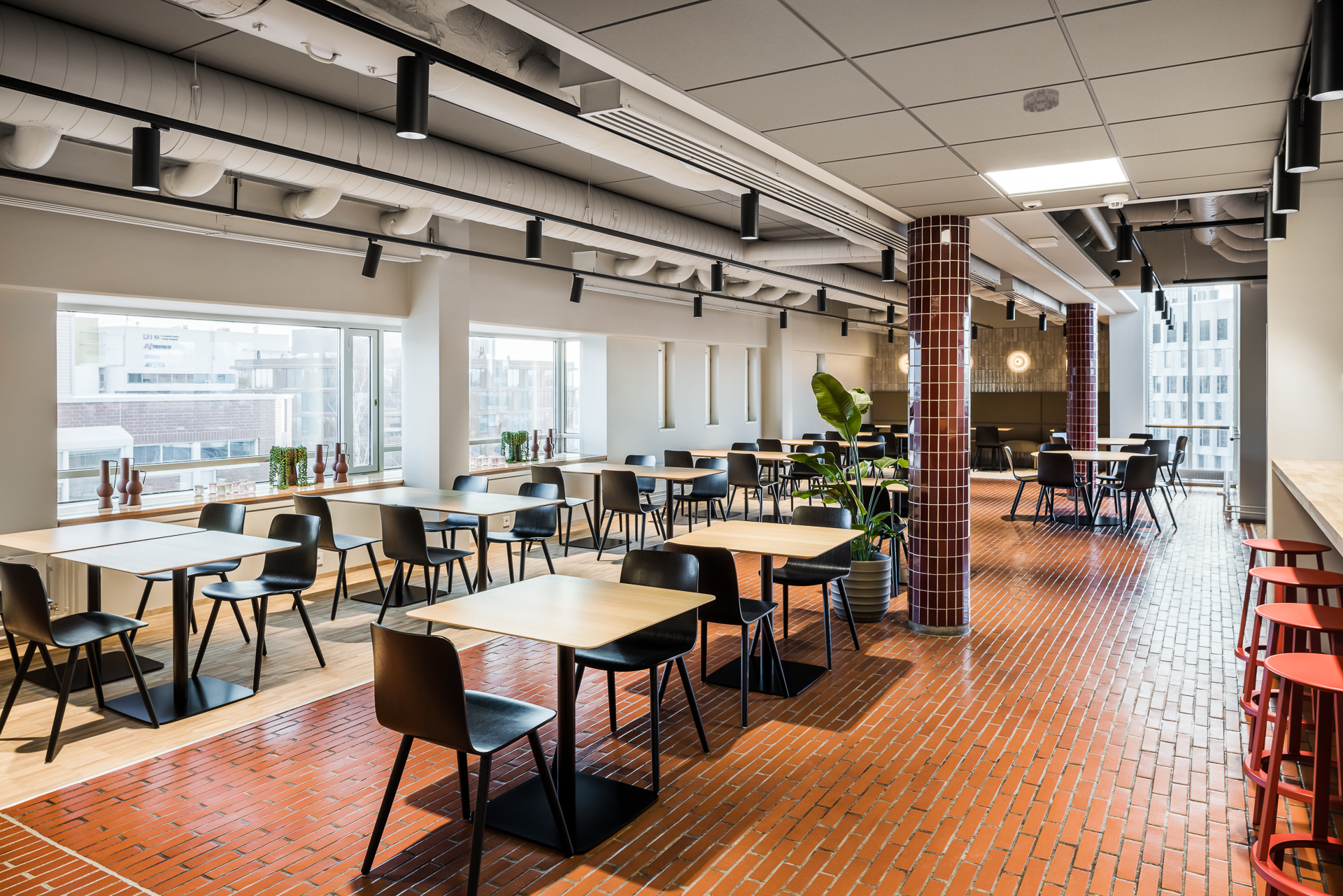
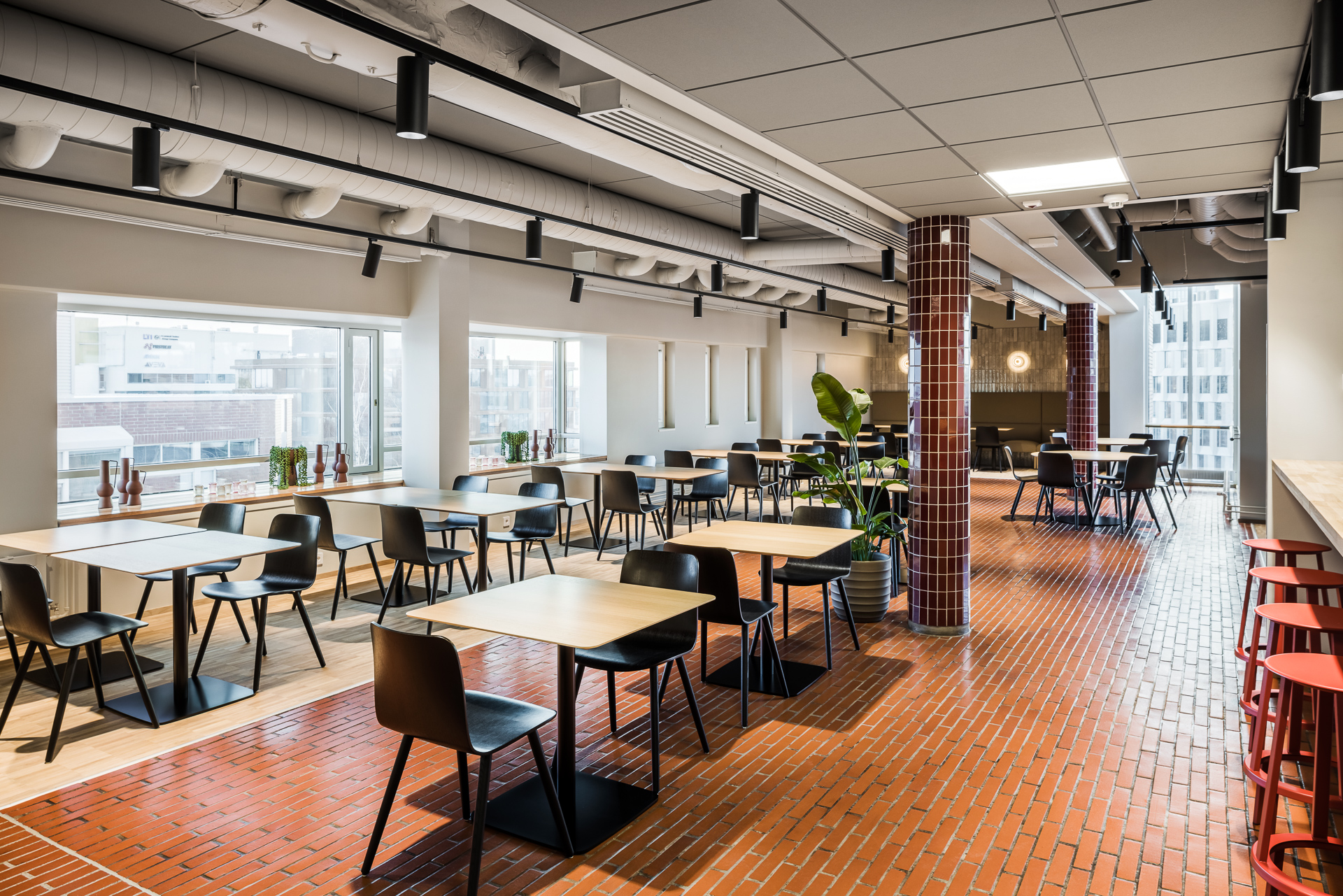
- smoke detector (1041, 99)
